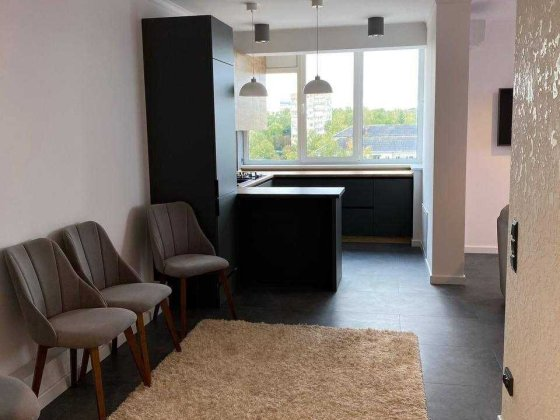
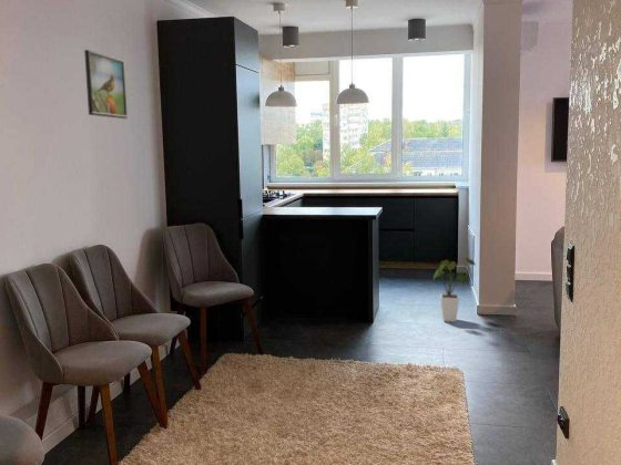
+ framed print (106, 85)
+ house plant (452, 289)
